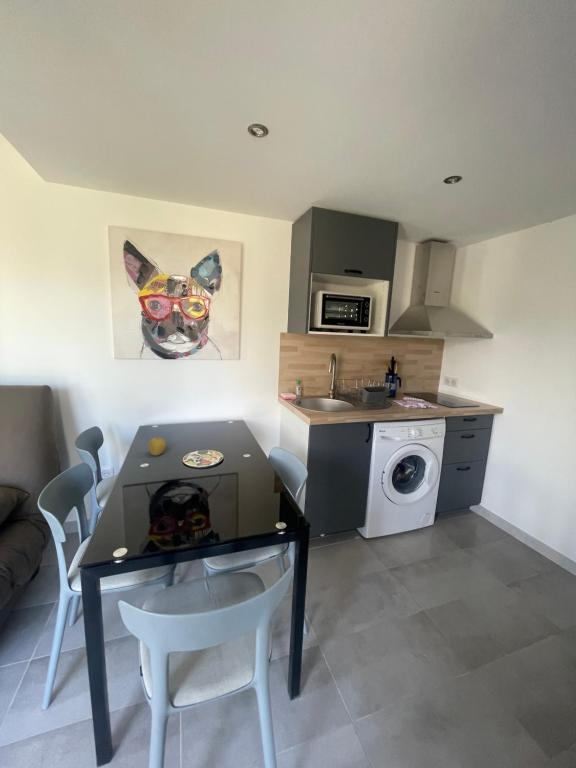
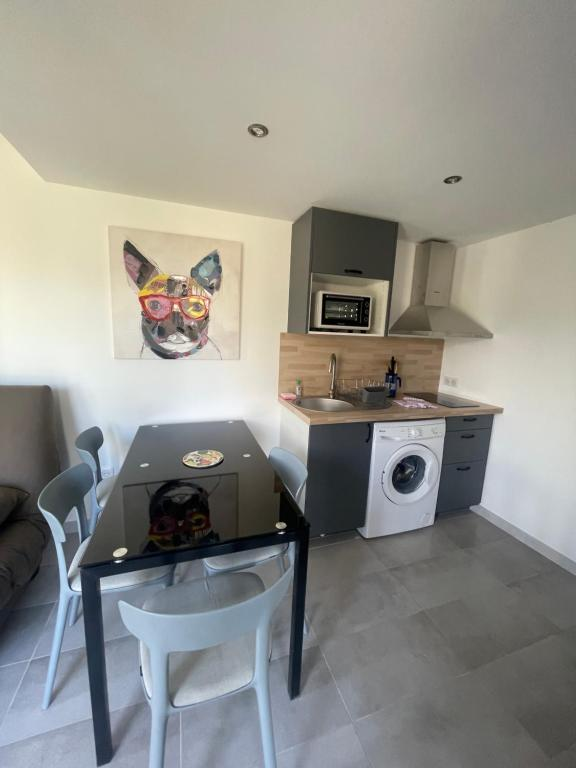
- fruit (157, 445)
